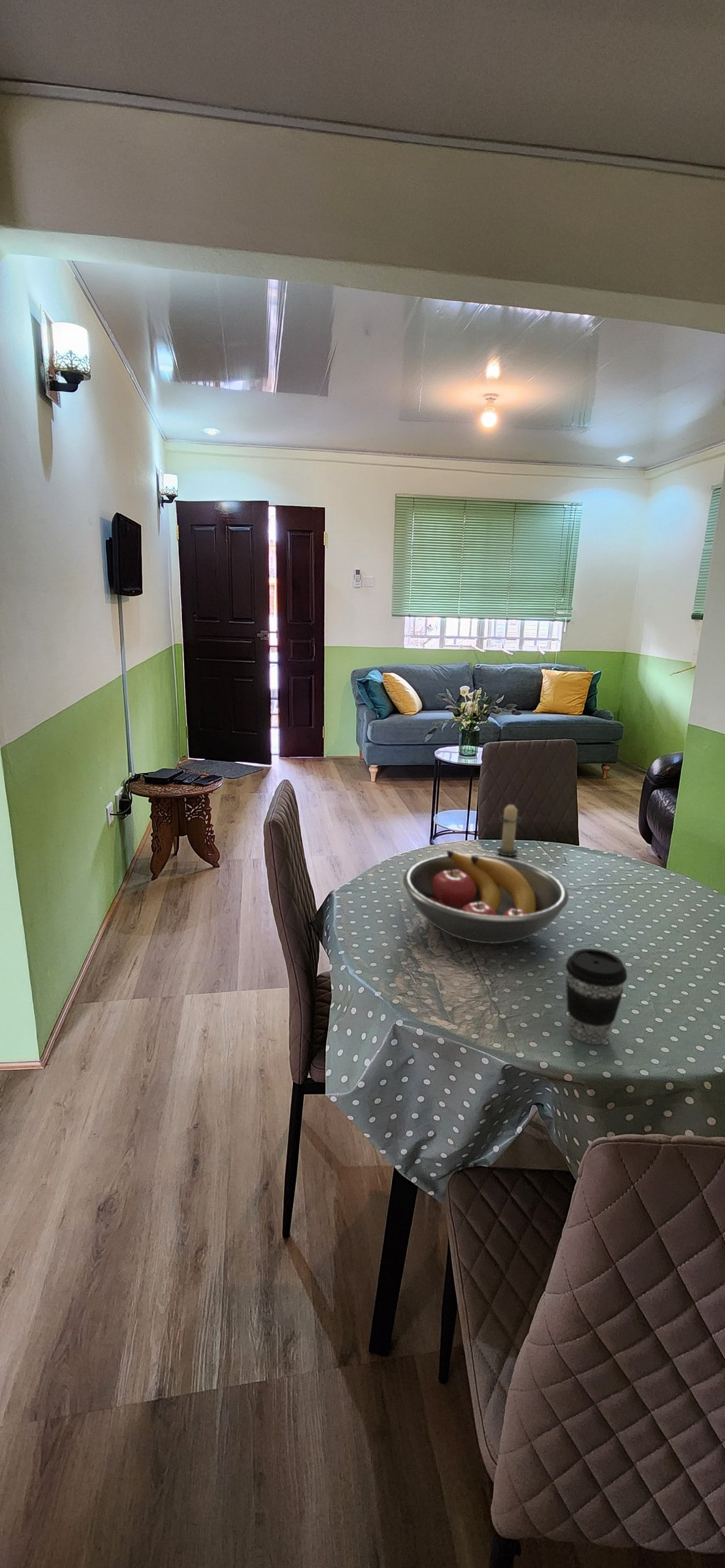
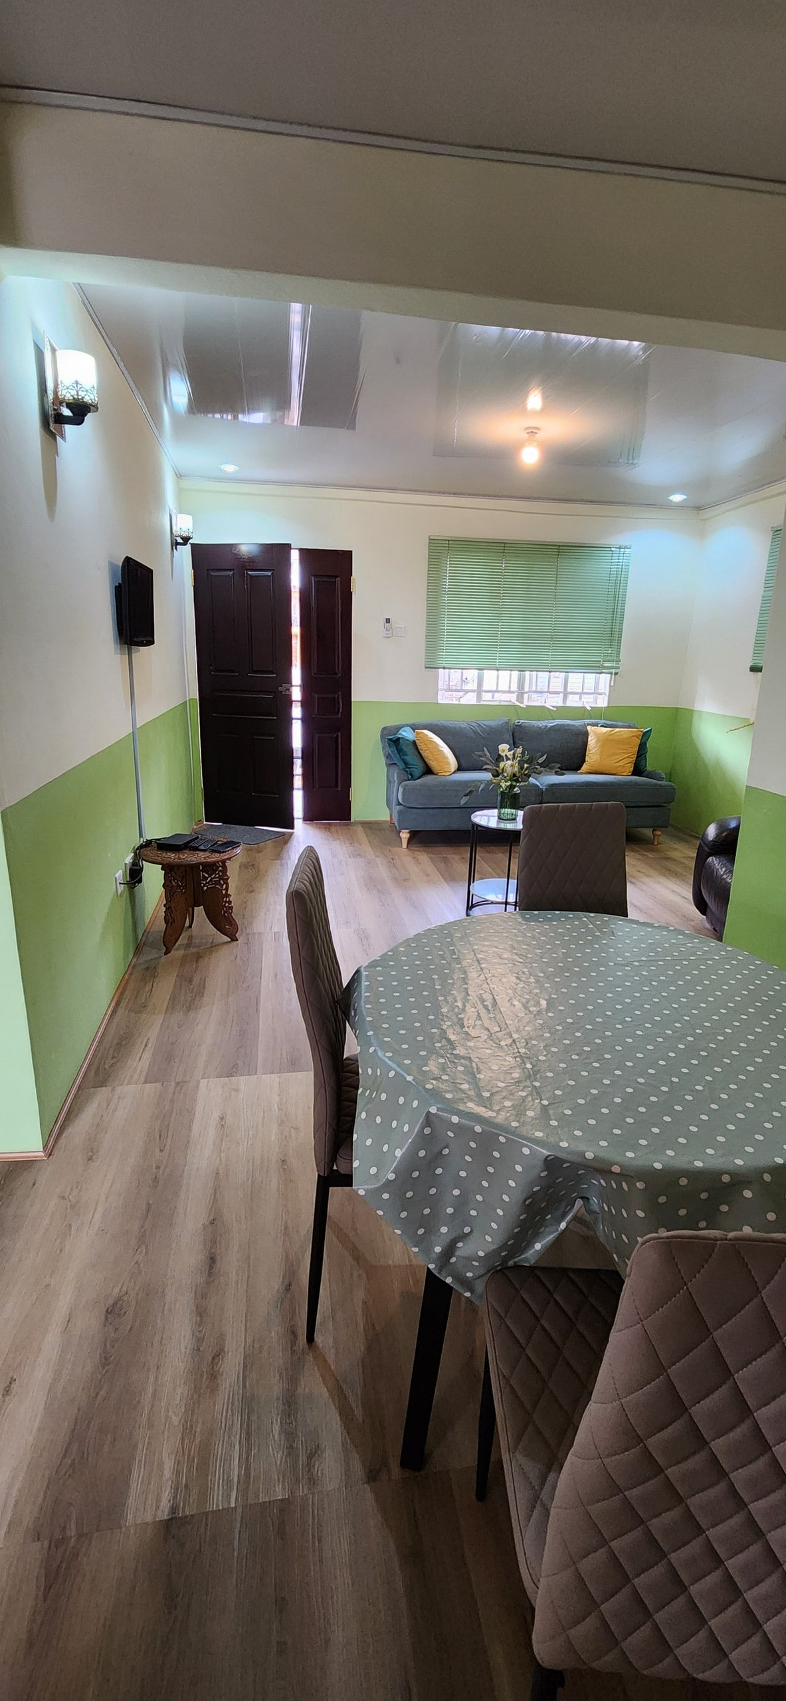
- fruit bowl (482, 898)
- coffee cup (593, 997)
- candle (509, 827)
